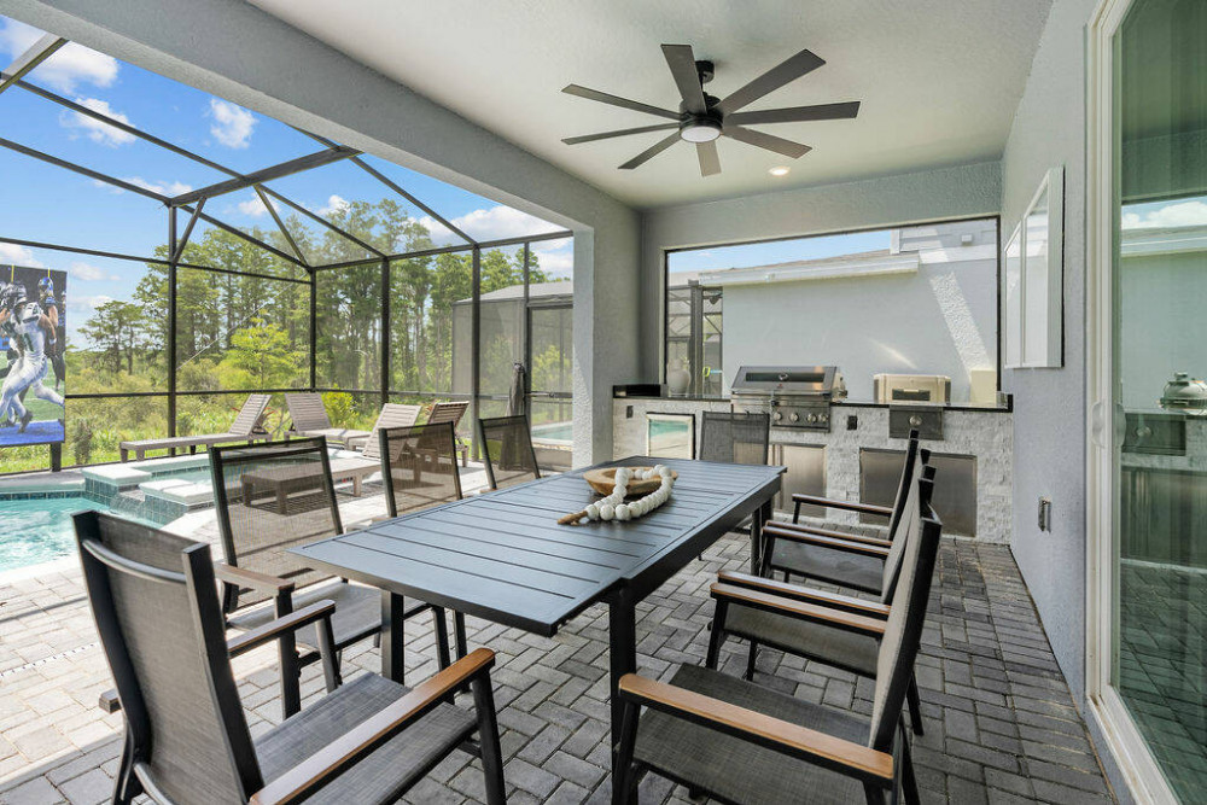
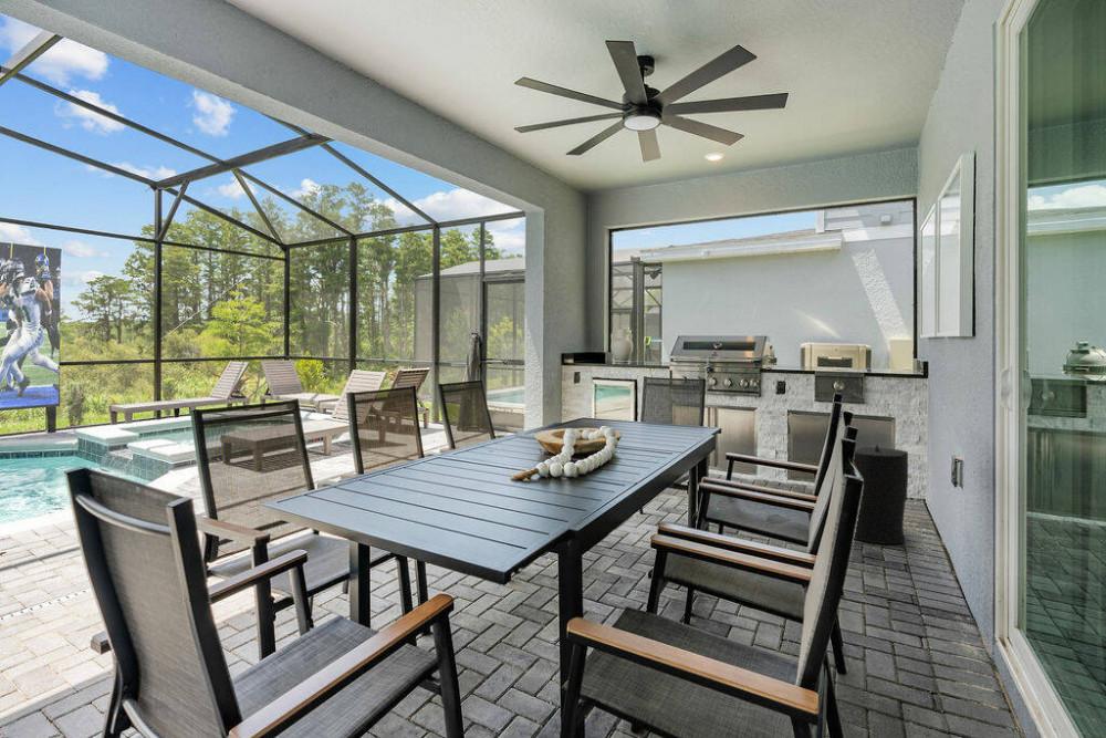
+ trash can (874, 489)
